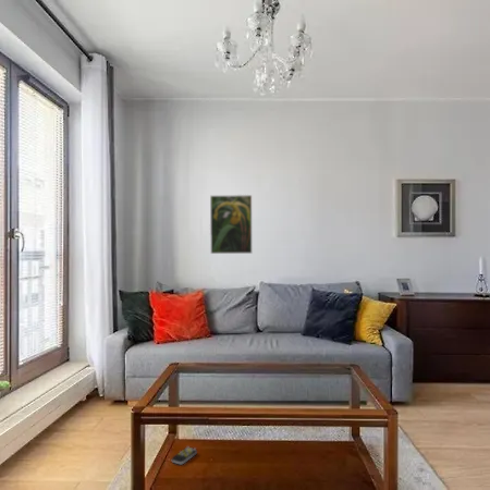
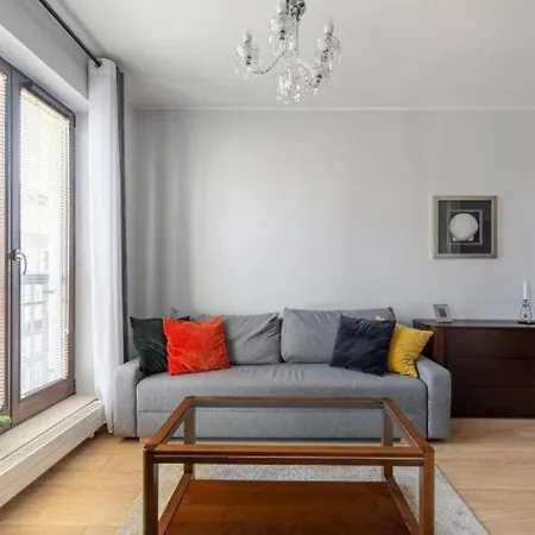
- remote control (184, 455)
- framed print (231, 224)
